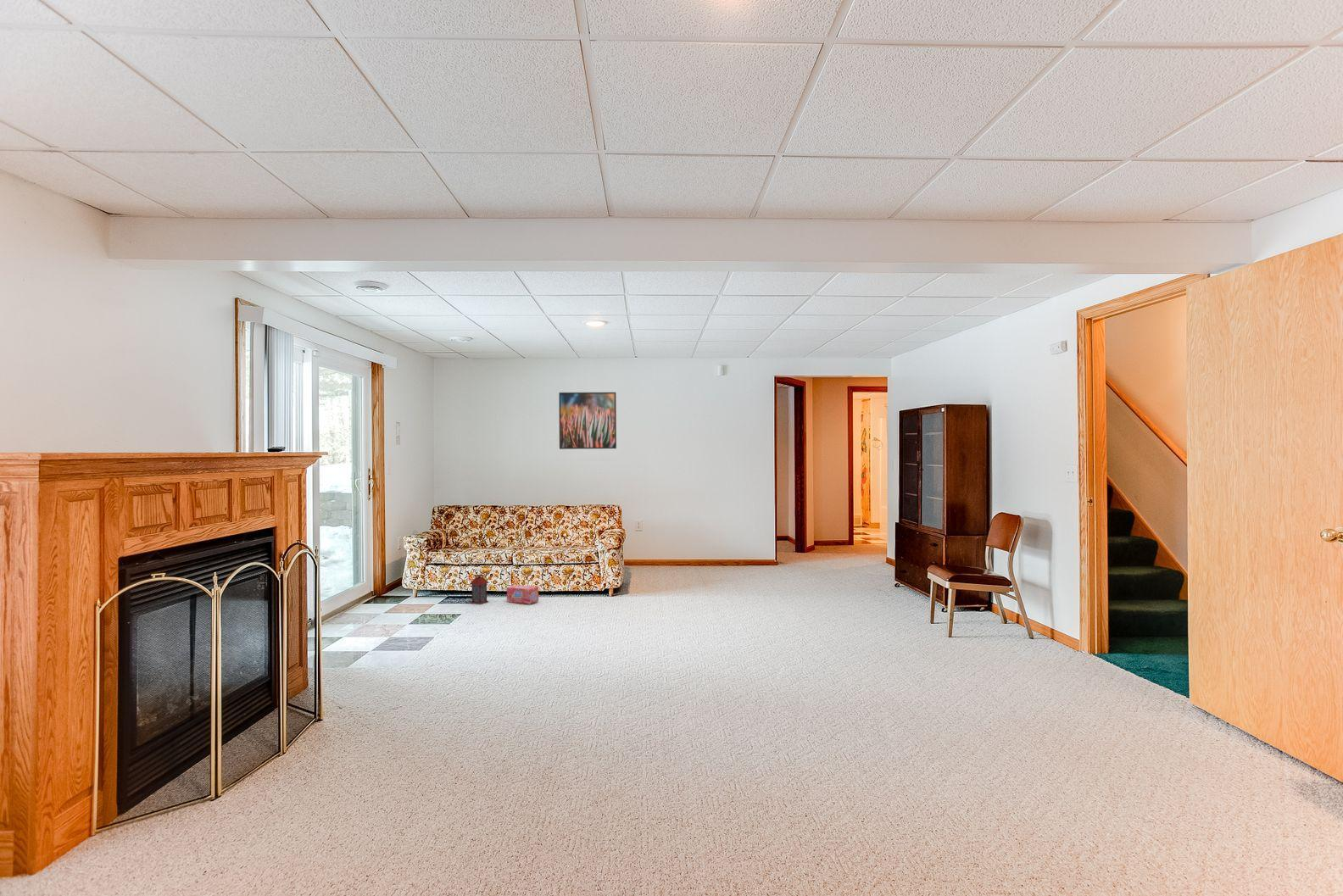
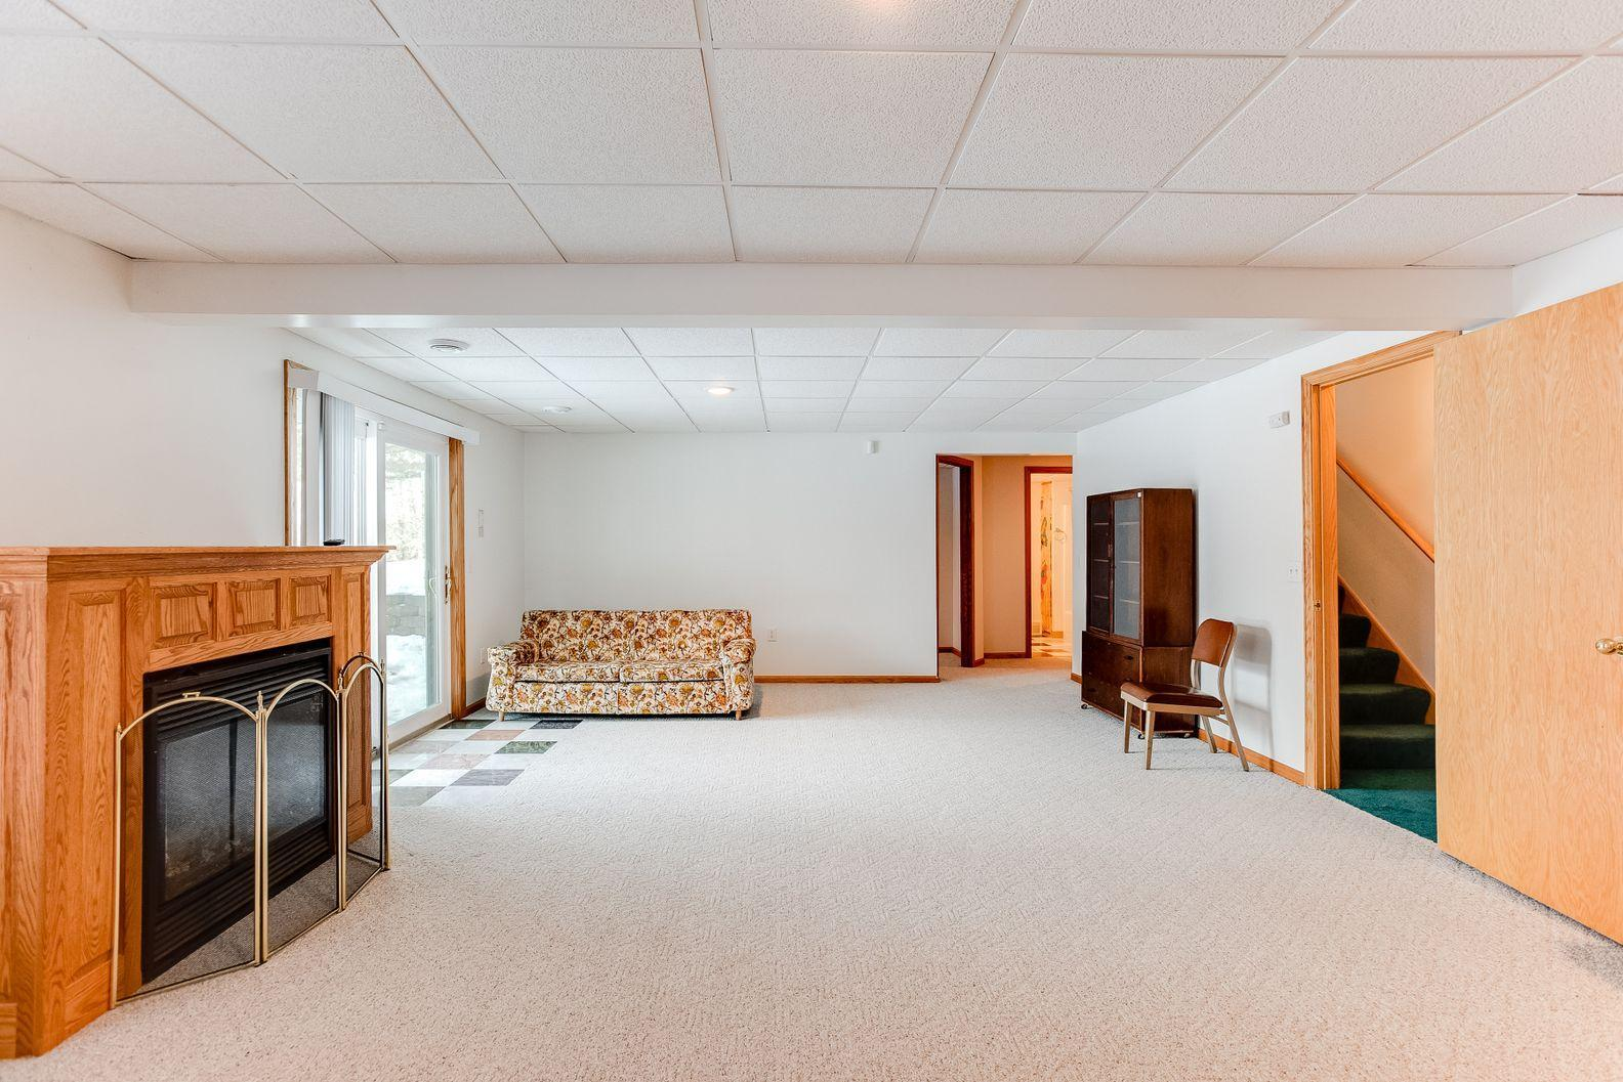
- lantern (479, 585)
- box (522, 593)
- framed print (588, 420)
